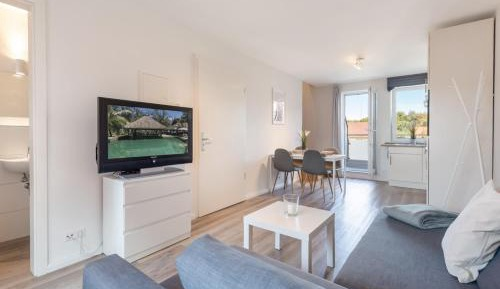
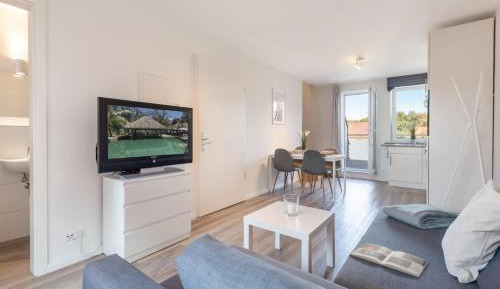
+ magazine (387, 256)
